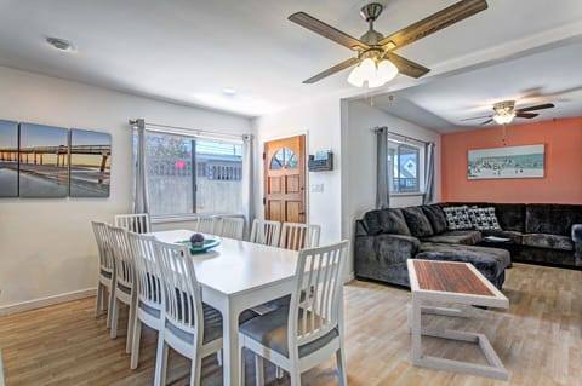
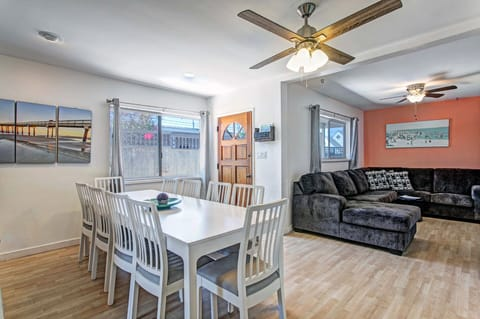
- coffee table (445, 309)
